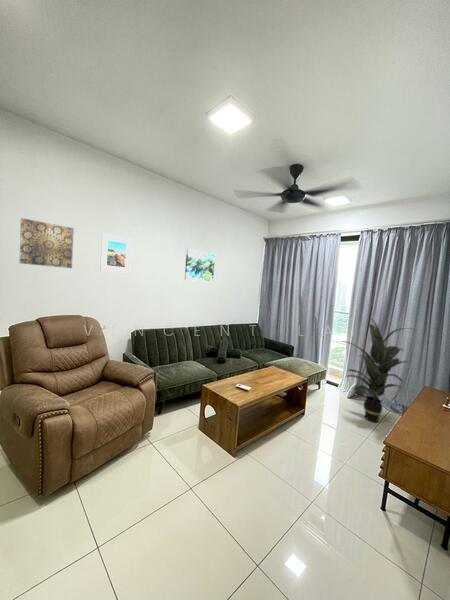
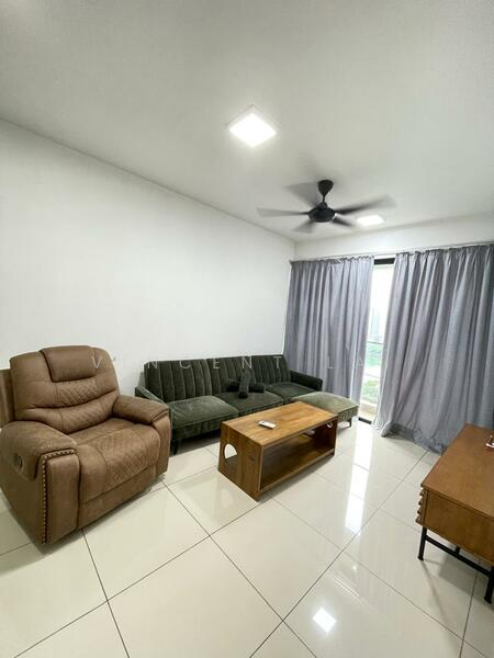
- wall art (47, 244)
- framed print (116, 254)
- wall art (200, 266)
- indoor plant (374, 368)
